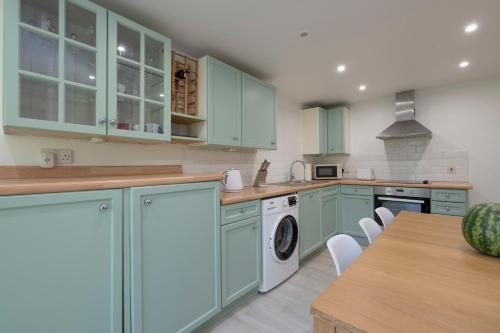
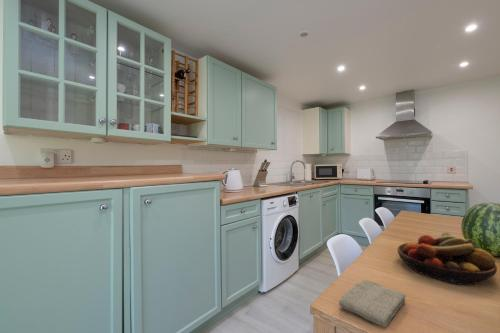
+ fruit bowl (441, 251)
+ washcloth (373, 299)
